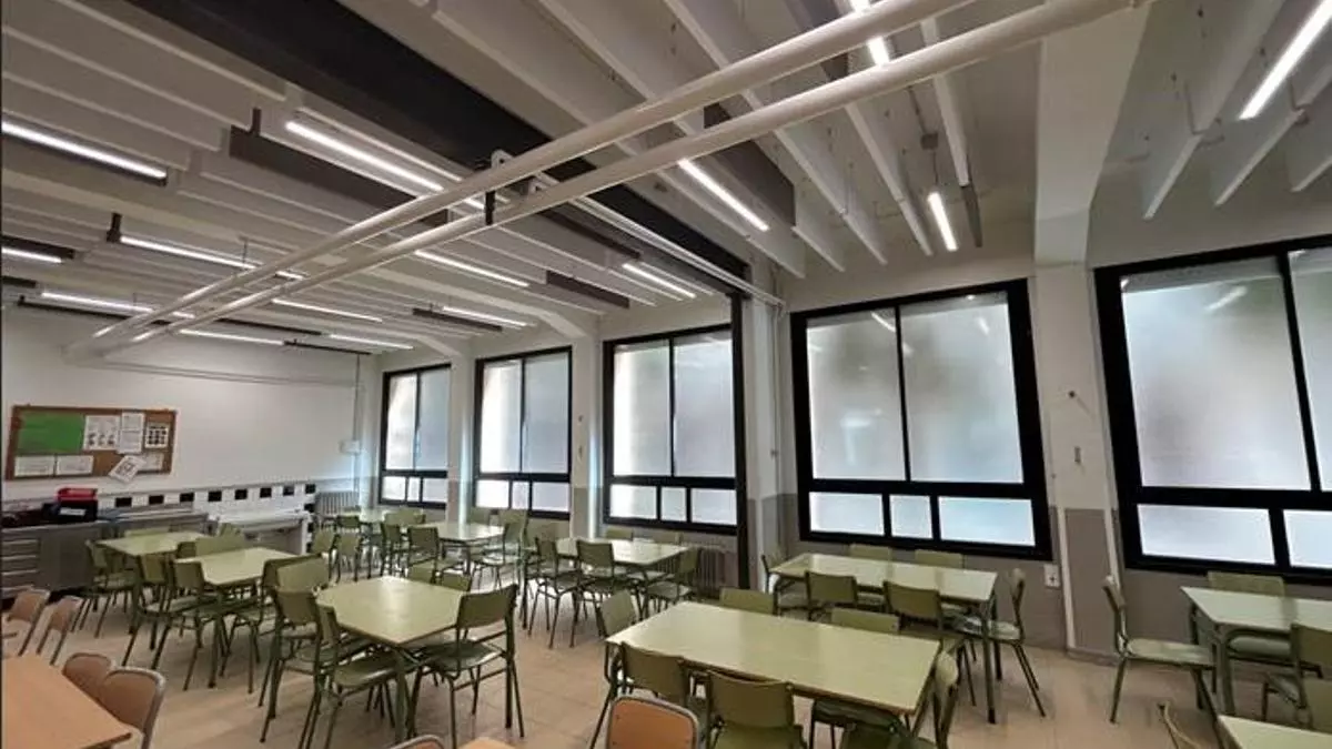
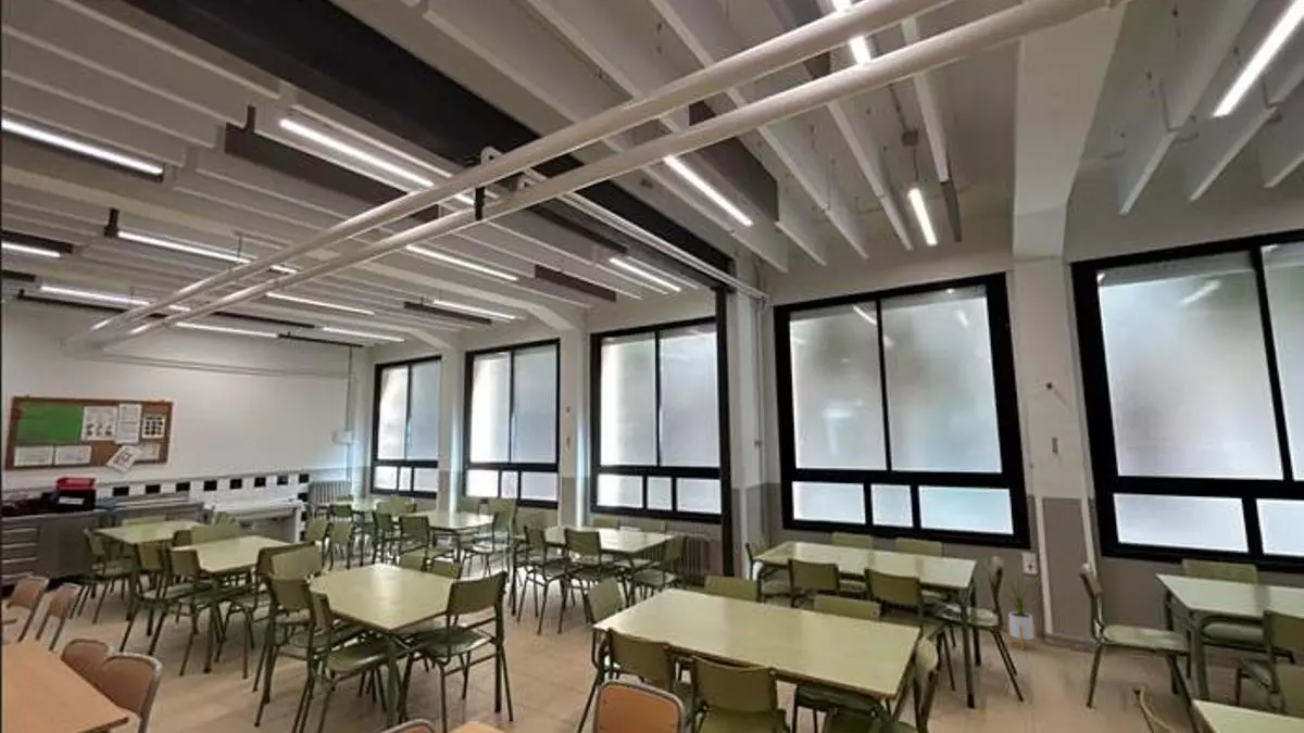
+ house plant (1020, 604)
